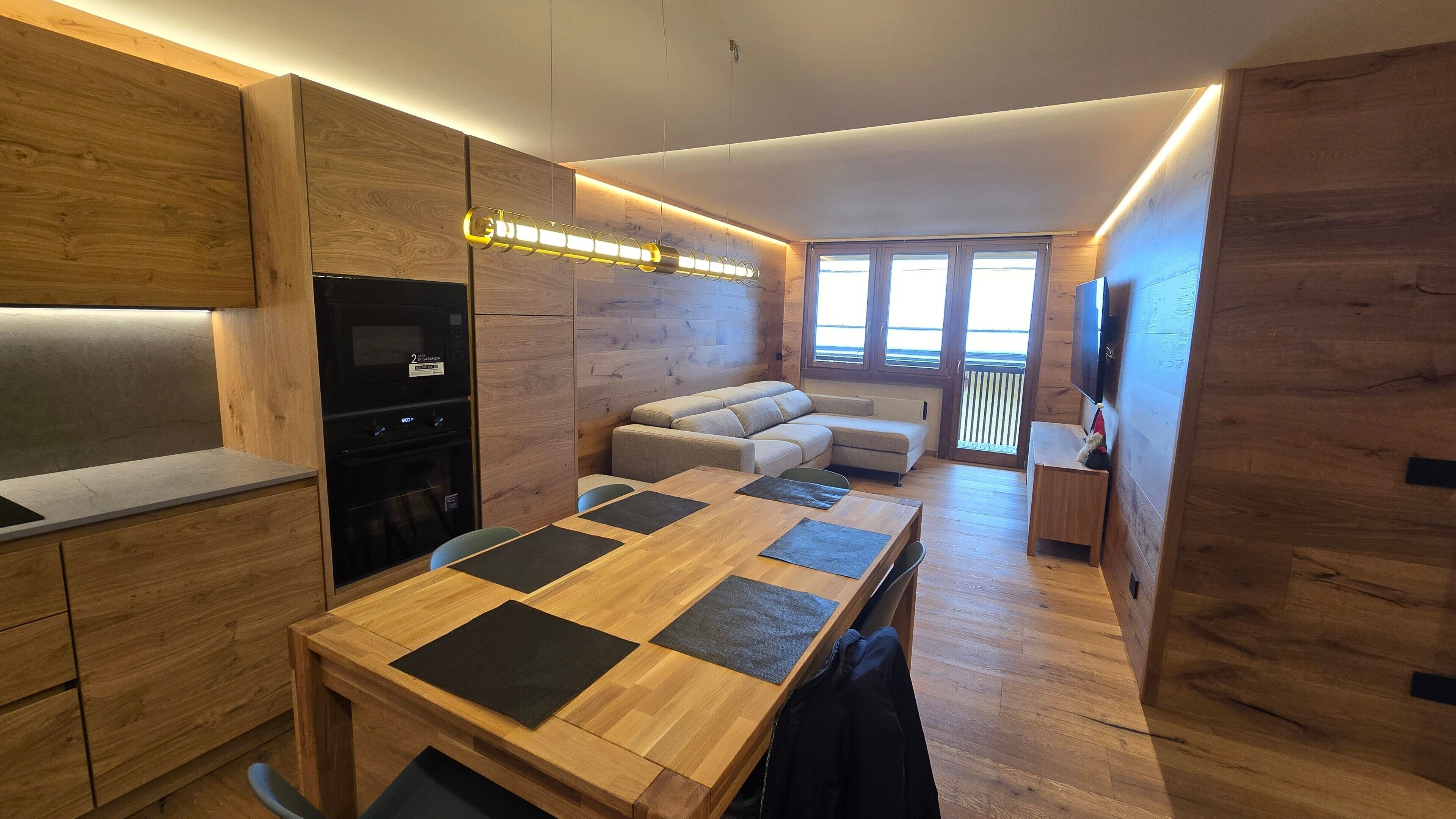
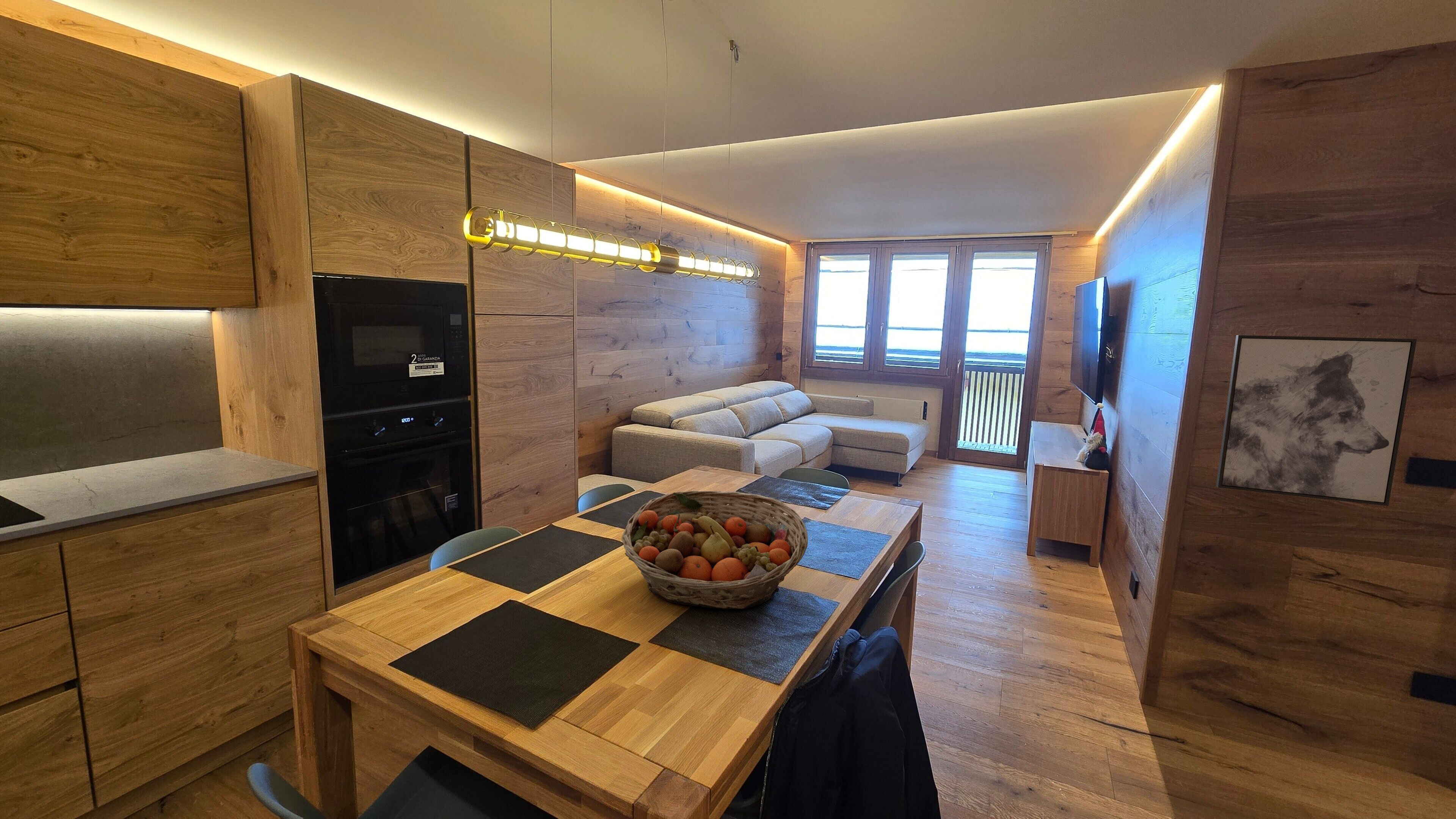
+ fruit basket (714, 546)
+ wall art (1309, 417)
